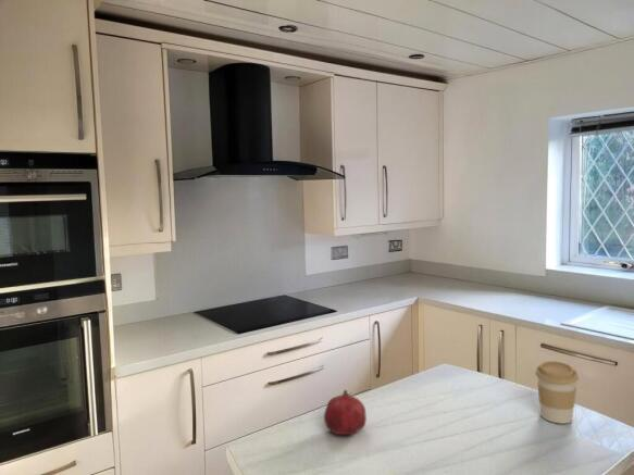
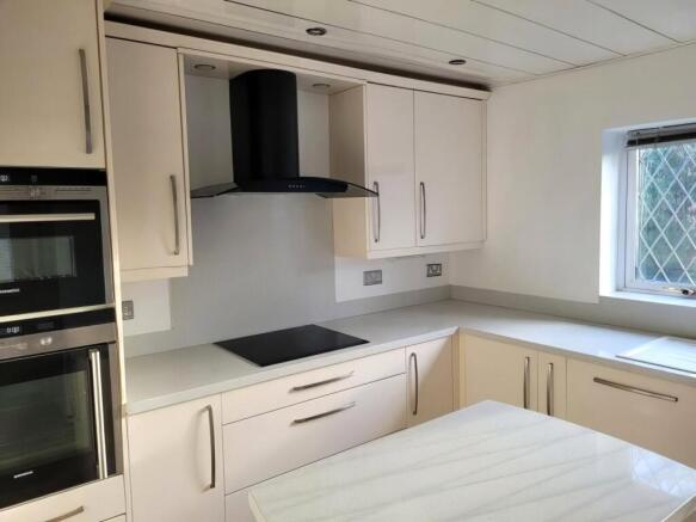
- fruit (345, 411)
- coffee cup (556, 391)
